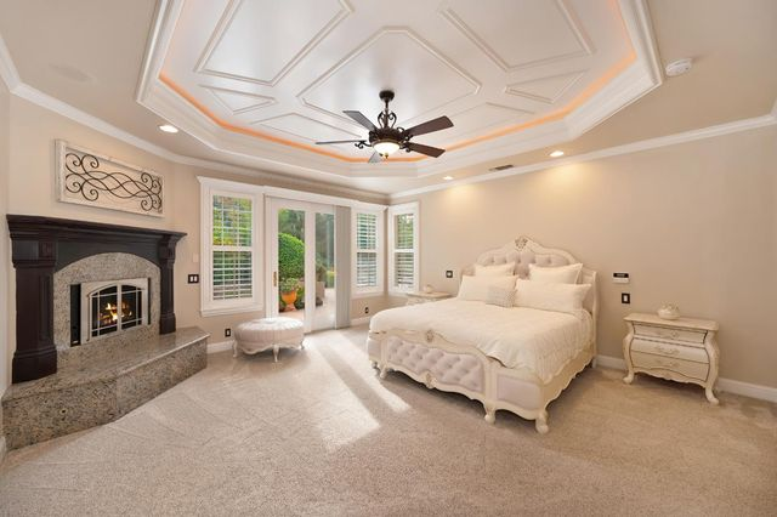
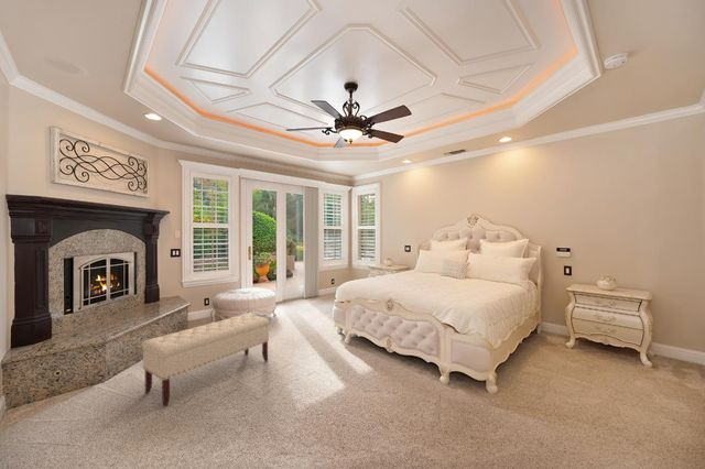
+ bench (213, 351)
